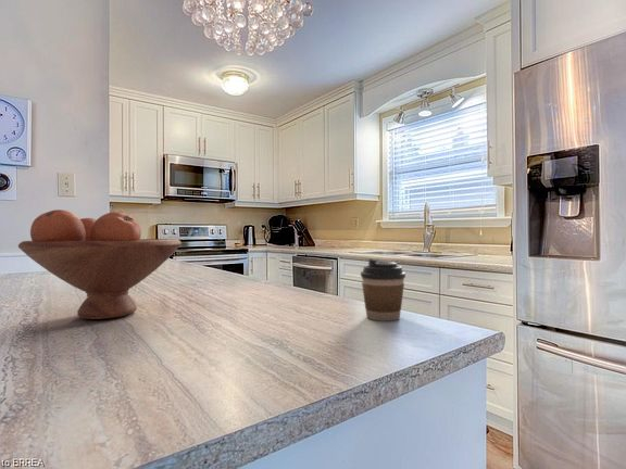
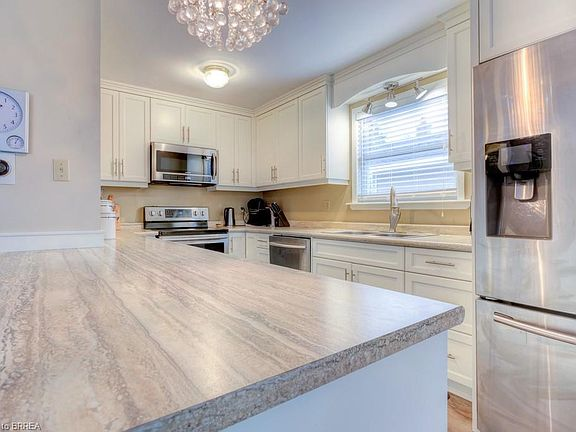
- coffee cup (383, 288)
- fruit bowl (108, 263)
